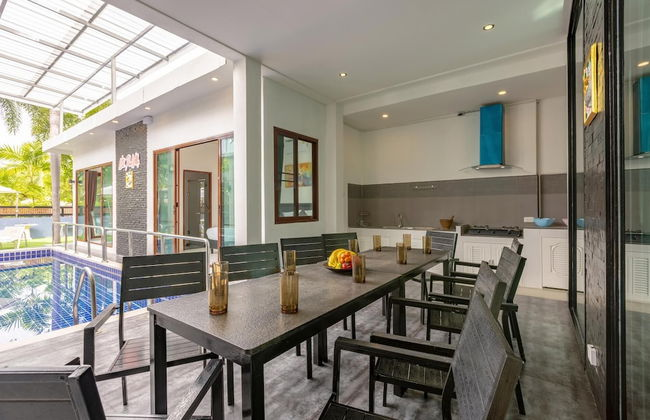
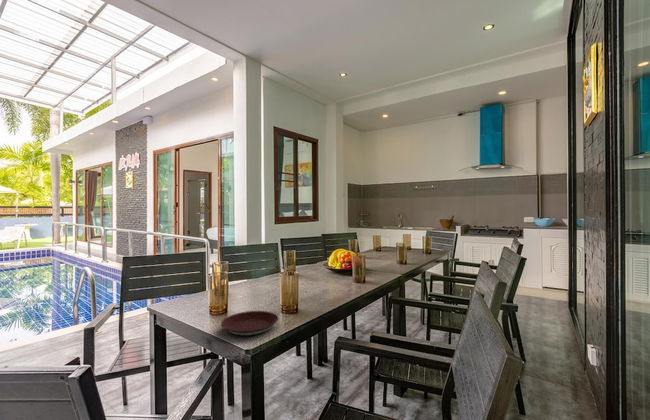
+ plate (250, 323)
